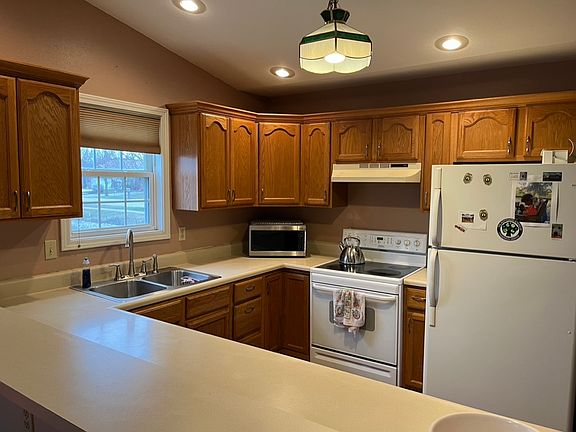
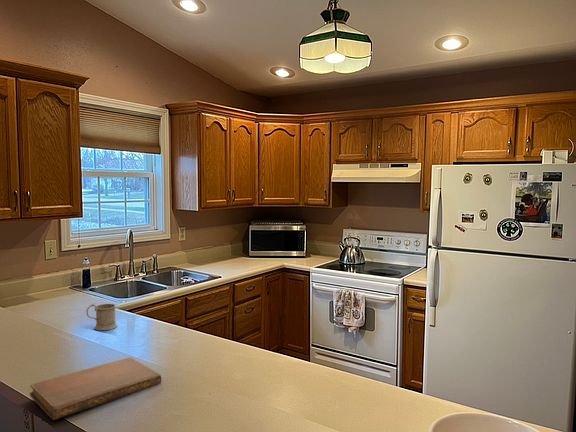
+ mug (101, 315)
+ notebook (97, 384)
